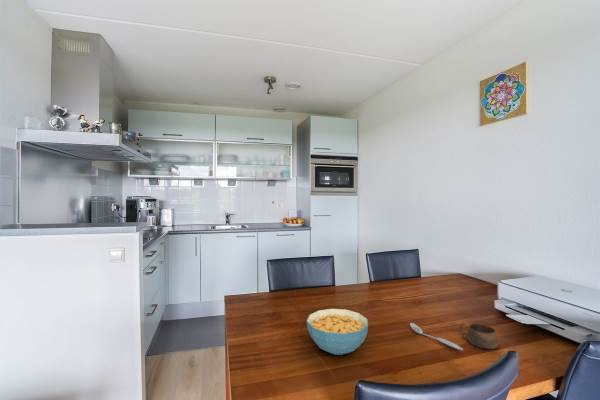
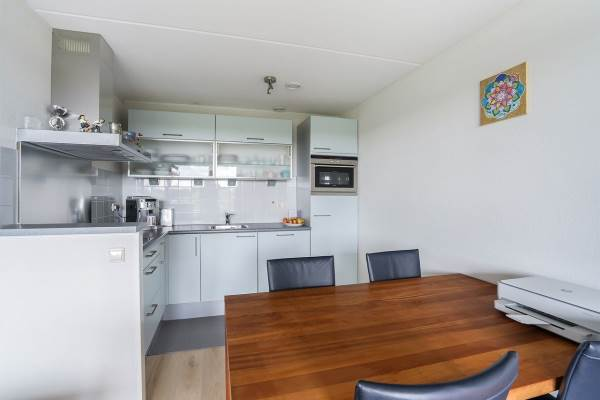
- spoon (434, 337)
- cup (478, 333)
- cereal bowl (337, 335)
